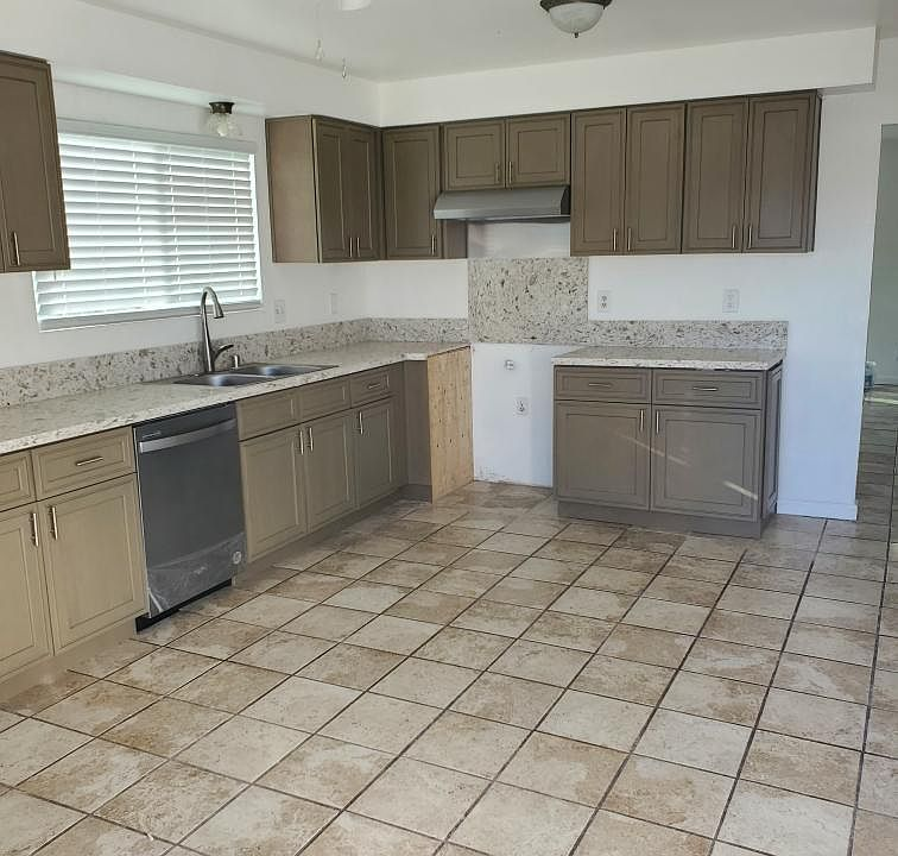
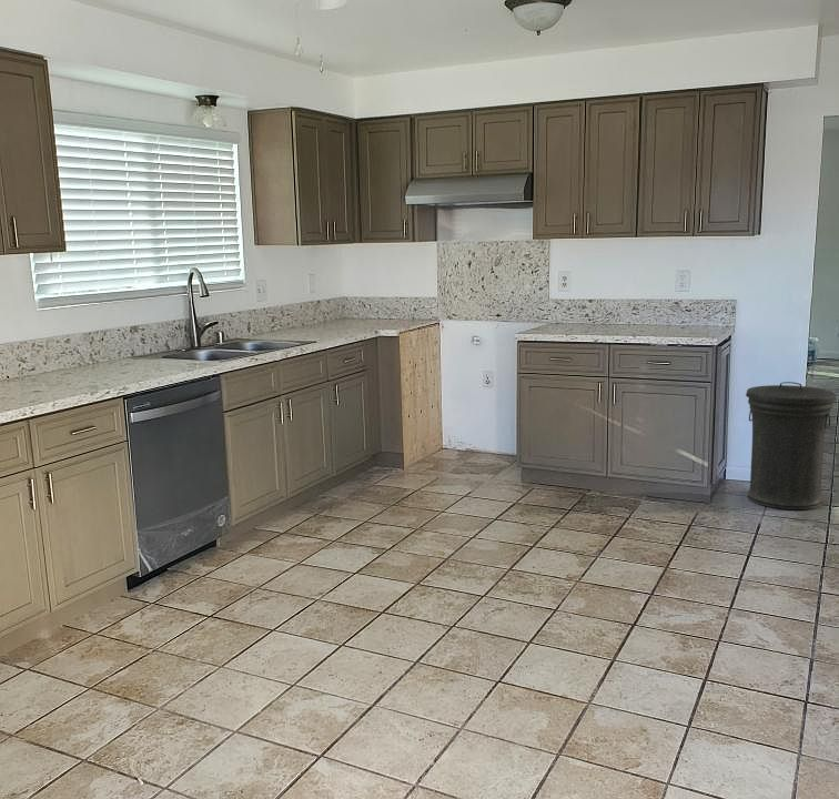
+ trash can (787, 441)
